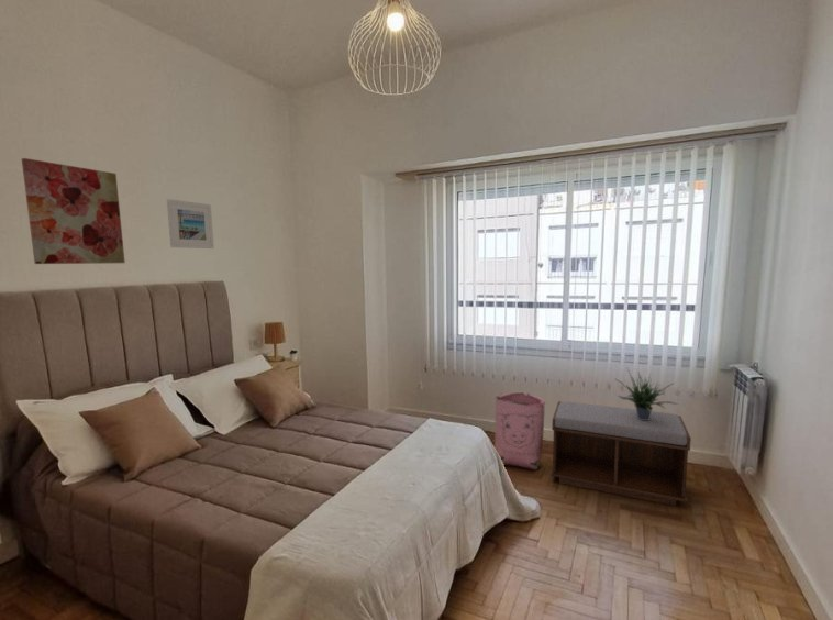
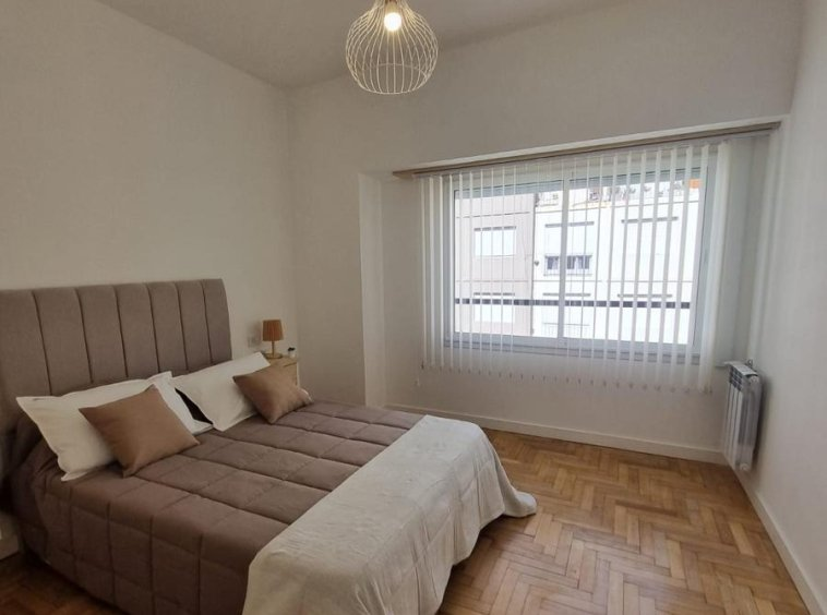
- bag (519, 430)
- potted plant (644, 391)
- wall art (77, 215)
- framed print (191, 224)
- bench (615, 447)
